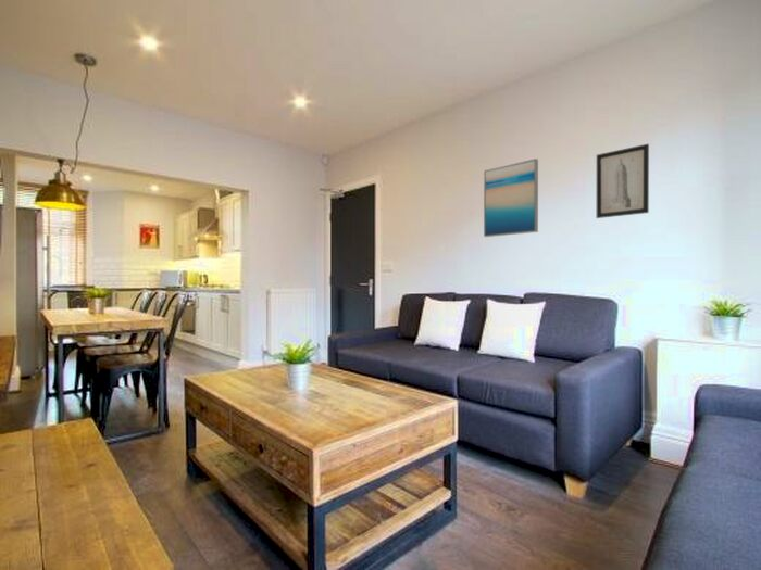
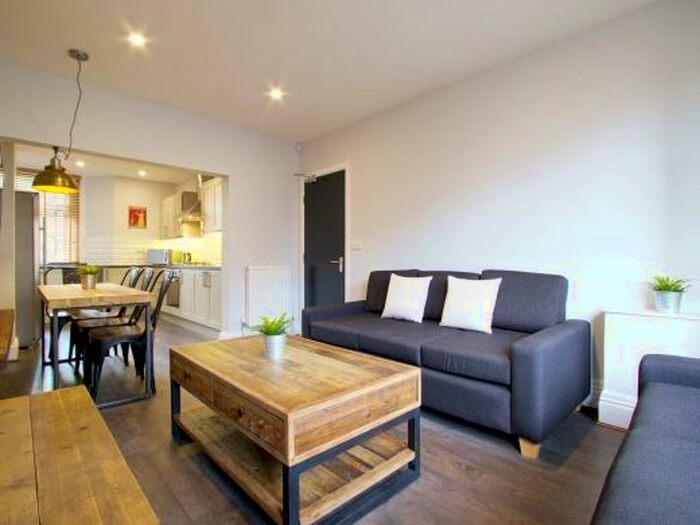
- wall art (509, 200)
- wall art (621, 182)
